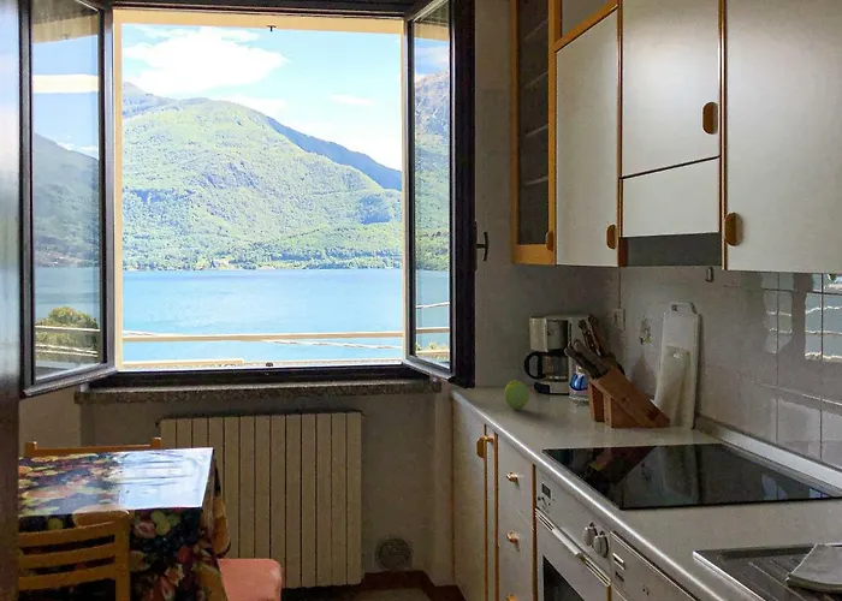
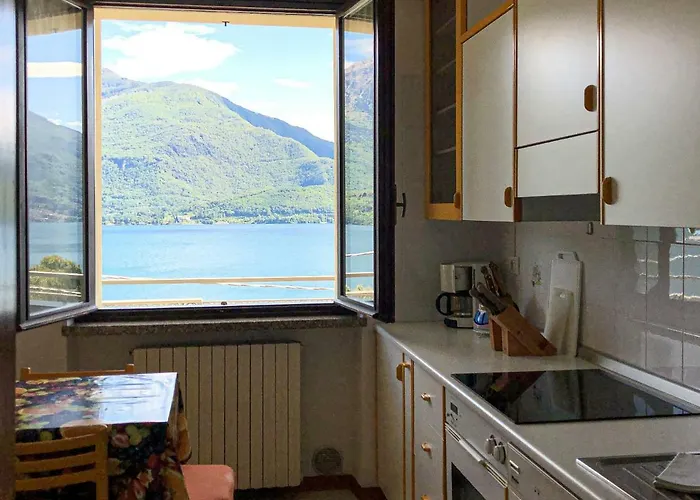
- fruit (516, 394)
